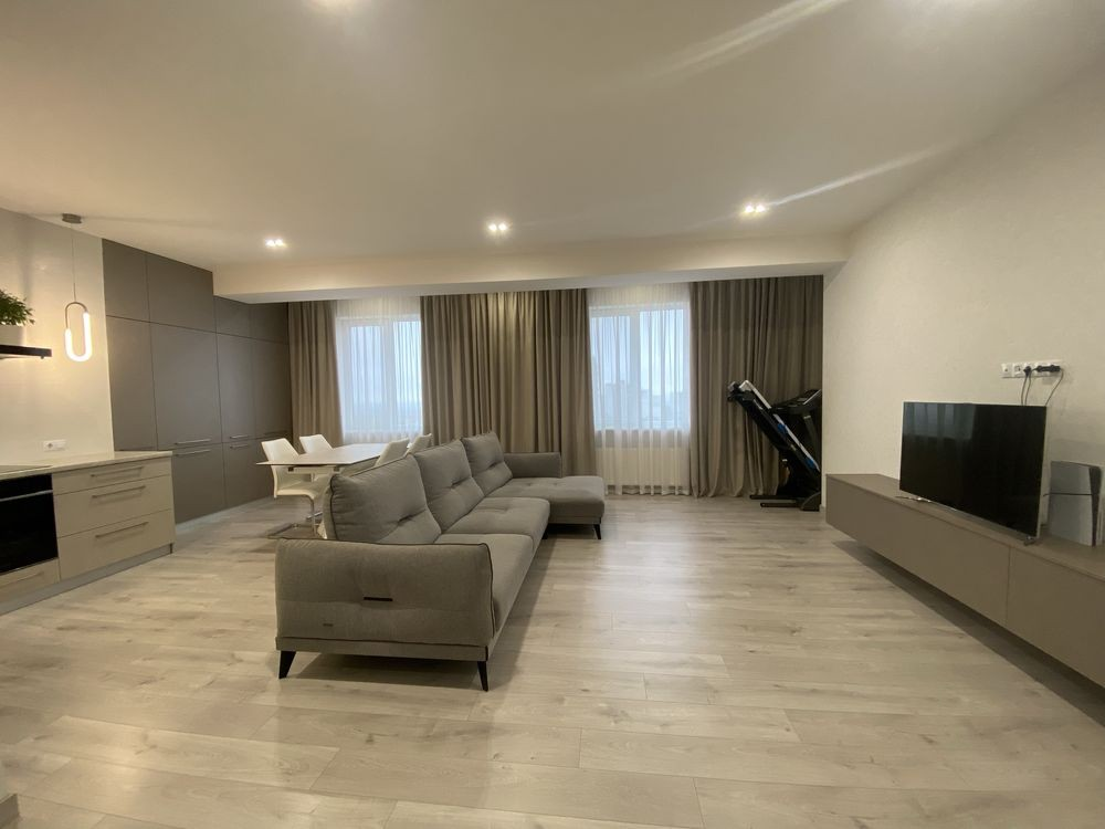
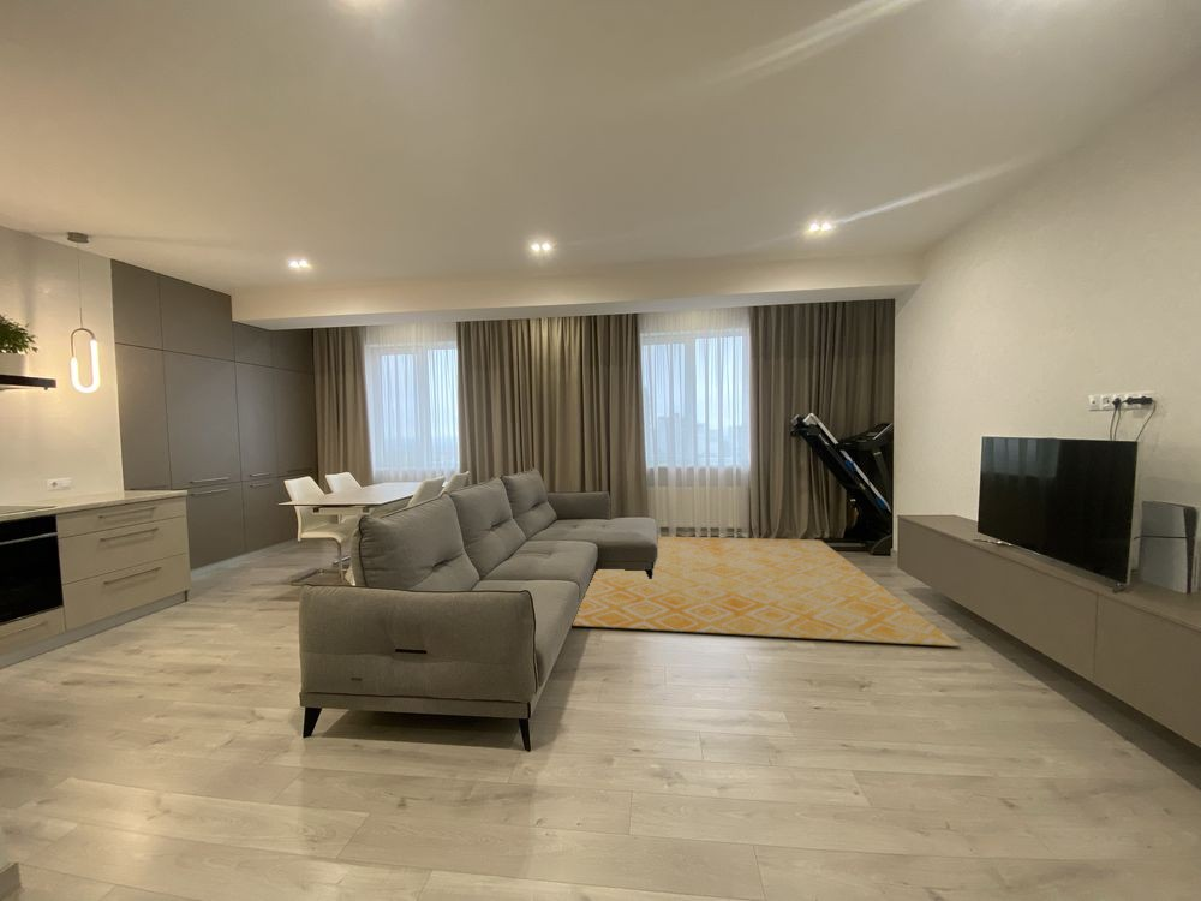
+ rug (676, 569)
